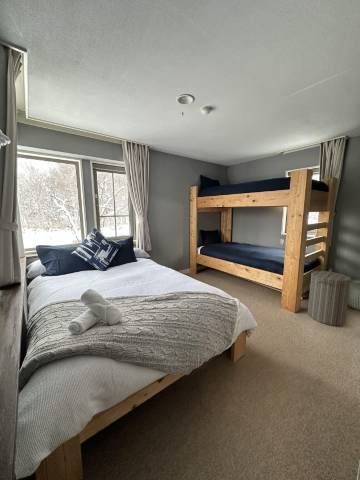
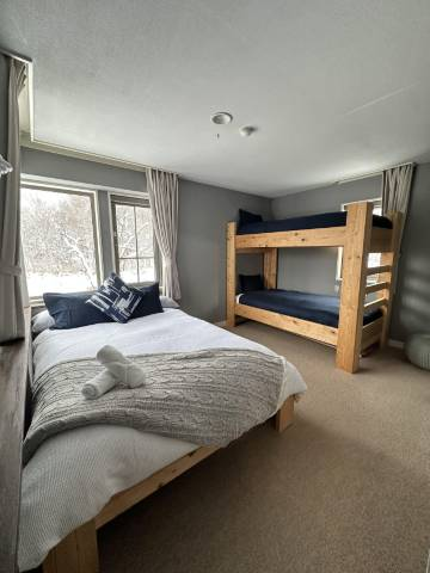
- laundry hamper (328, 293)
